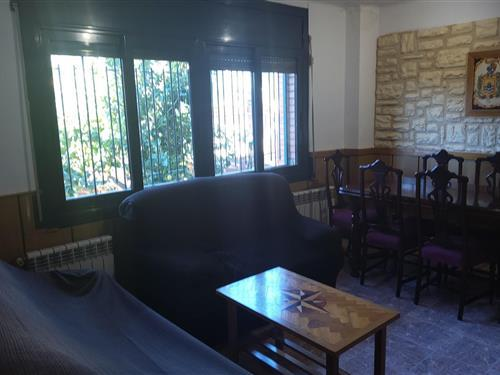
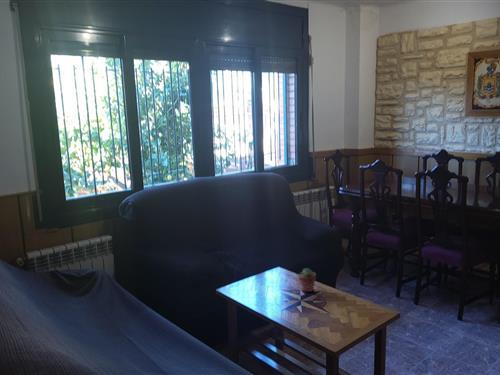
+ potted succulent (307, 278)
